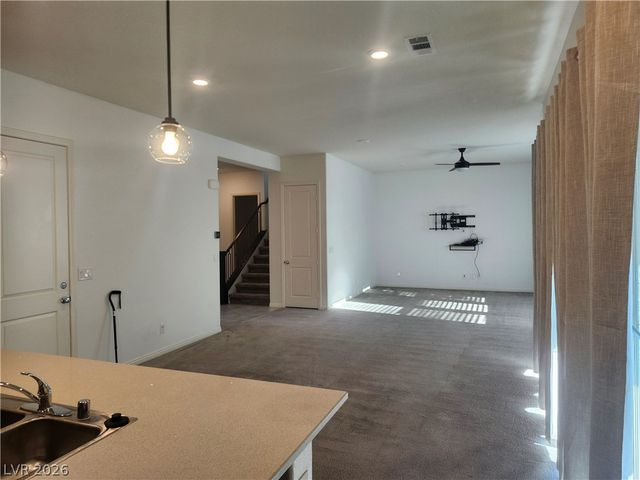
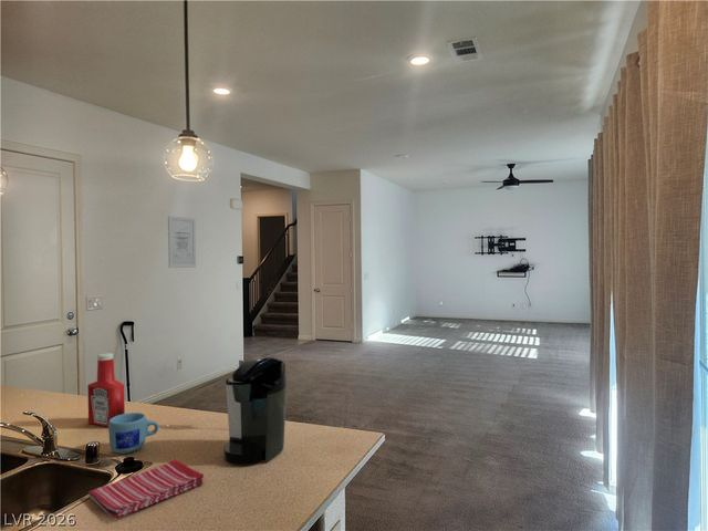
+ soap bottle (105, 388)
+ mug (134, 433)
+ wall art (181, 242)
+ dish towel (148, 485)
+ coffee maker (244, 400)
